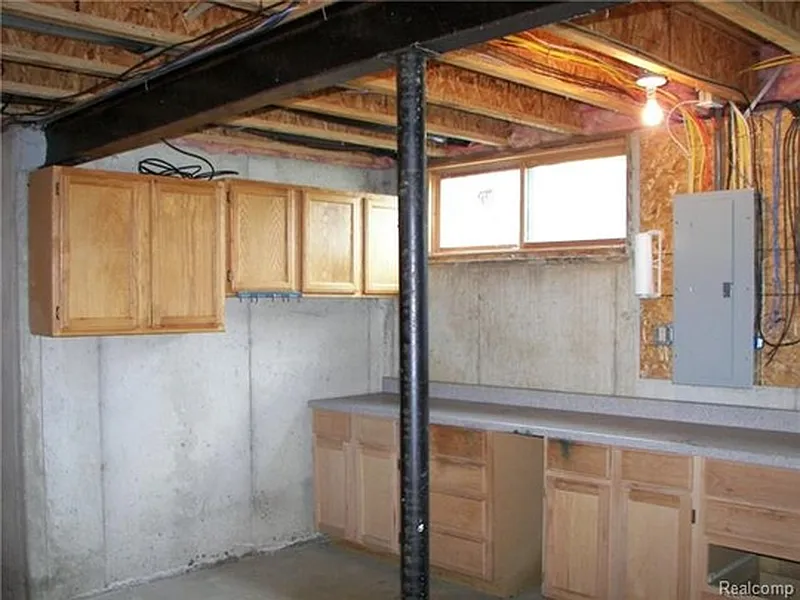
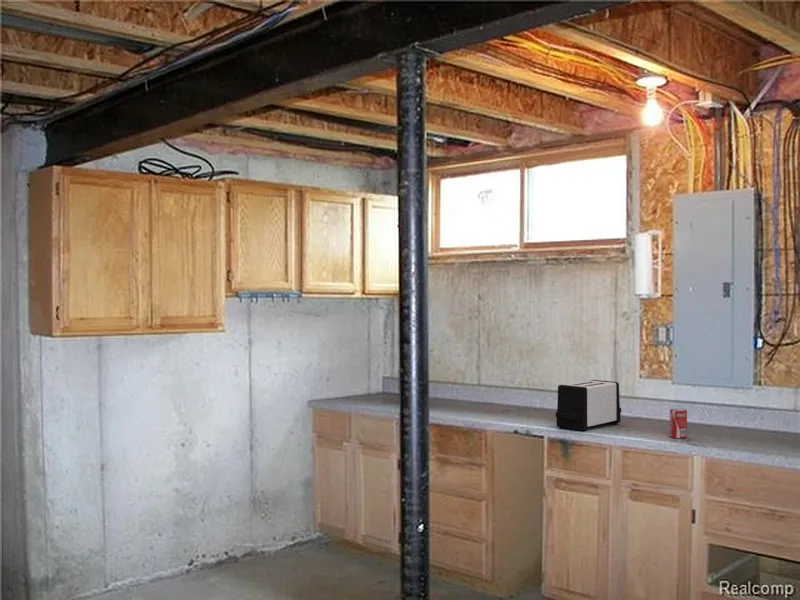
+ beverage can (678, 423)
+ toaster (589, 404)
